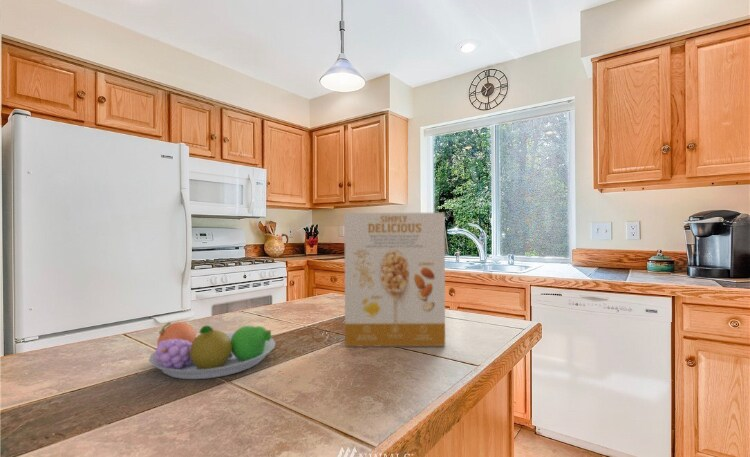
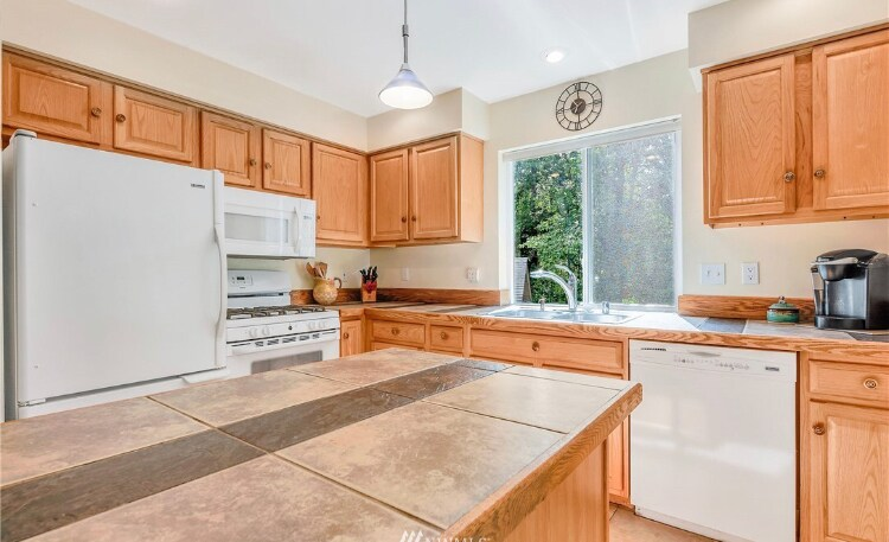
- cereal box (394, 277)
- fruit bowl (218, 338)
